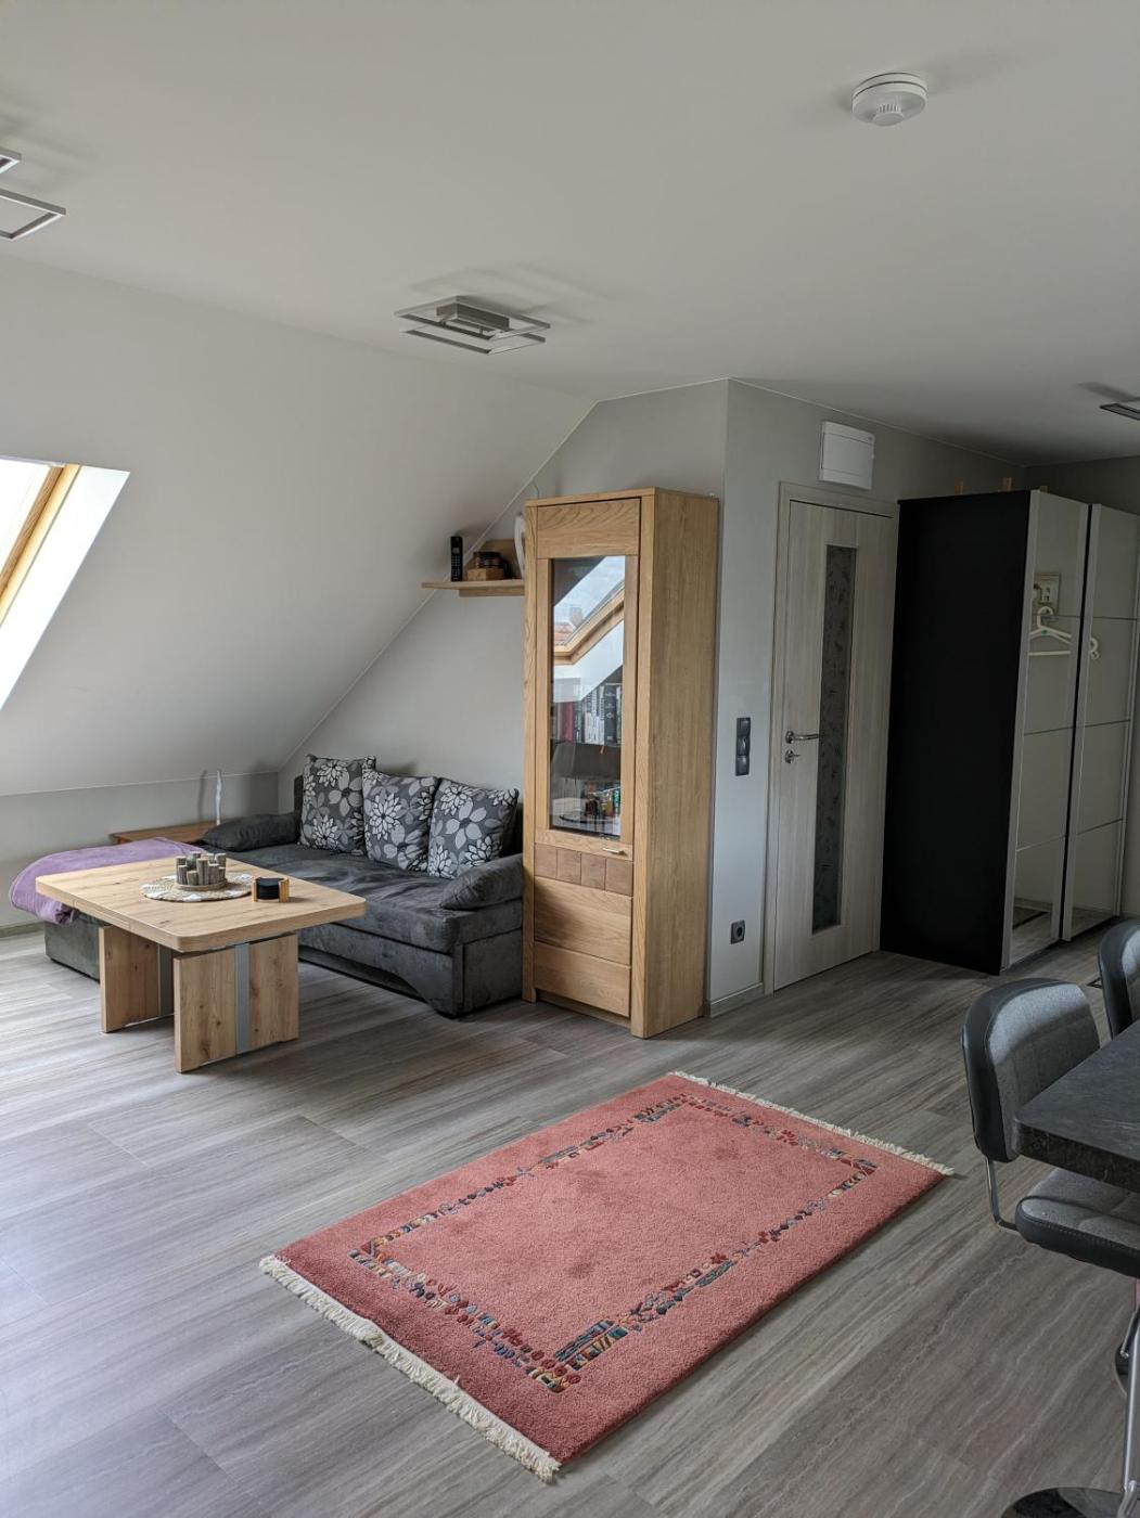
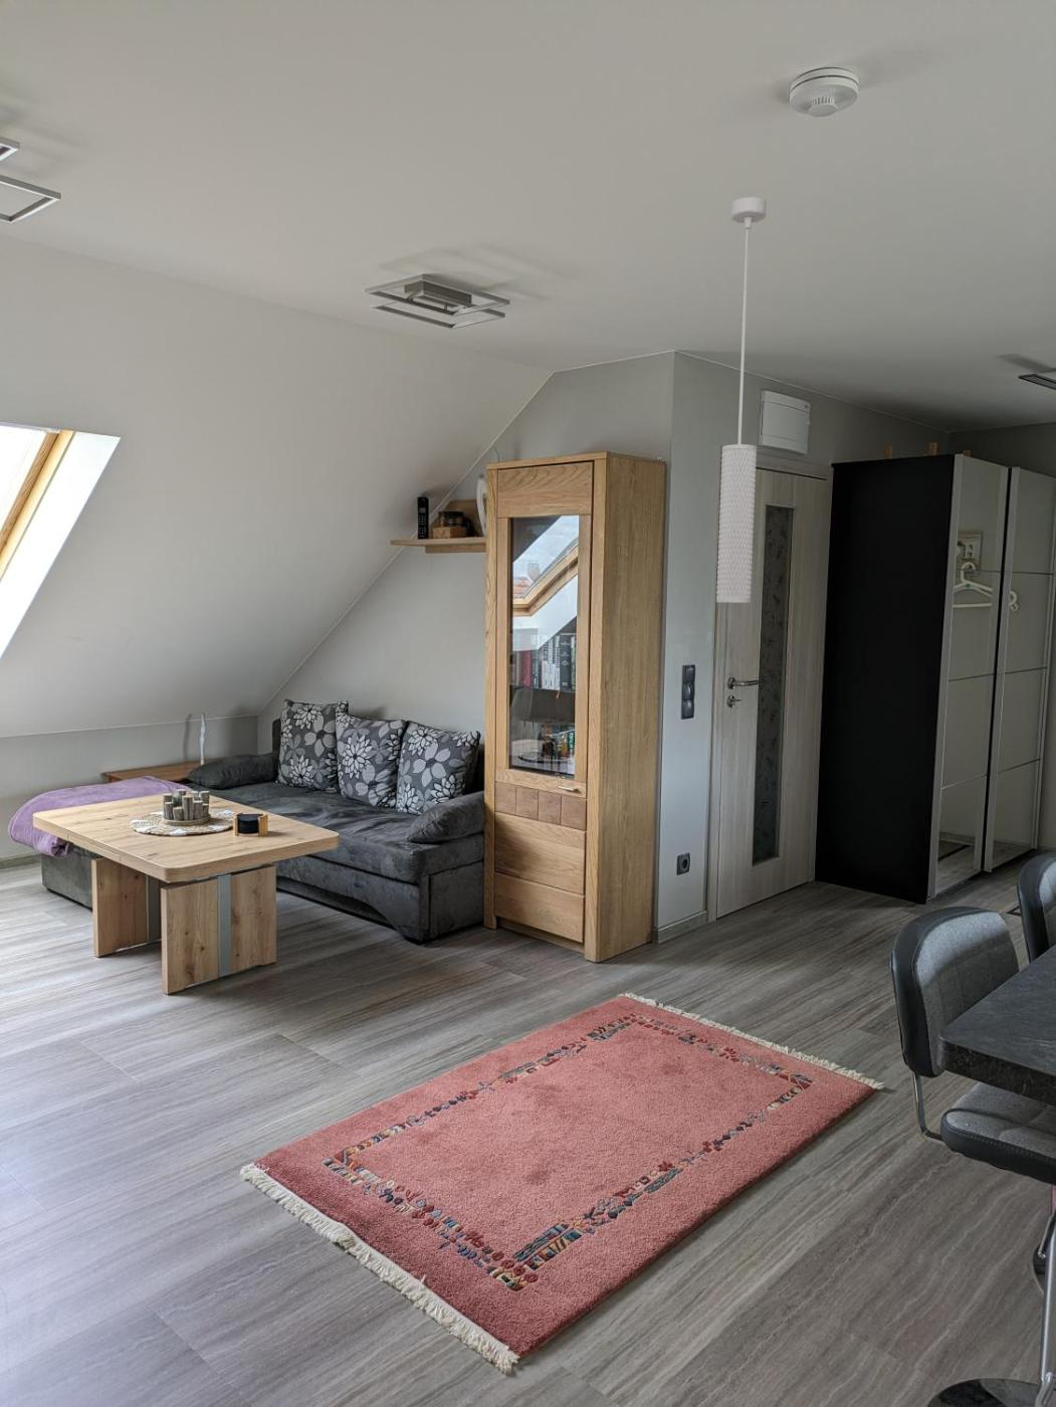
+ pendant light (741, 406)
